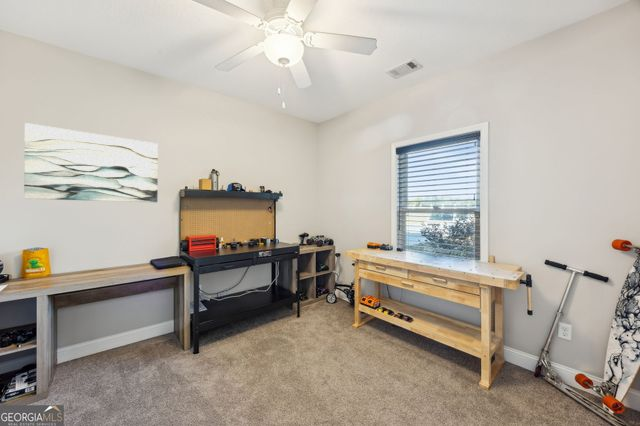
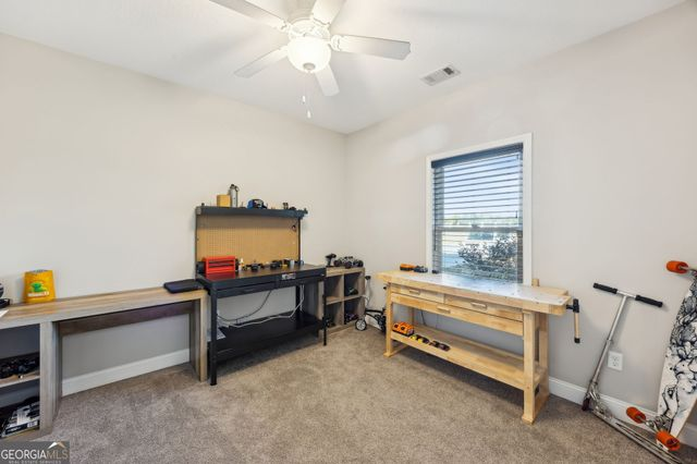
- wall art (99, 167)
